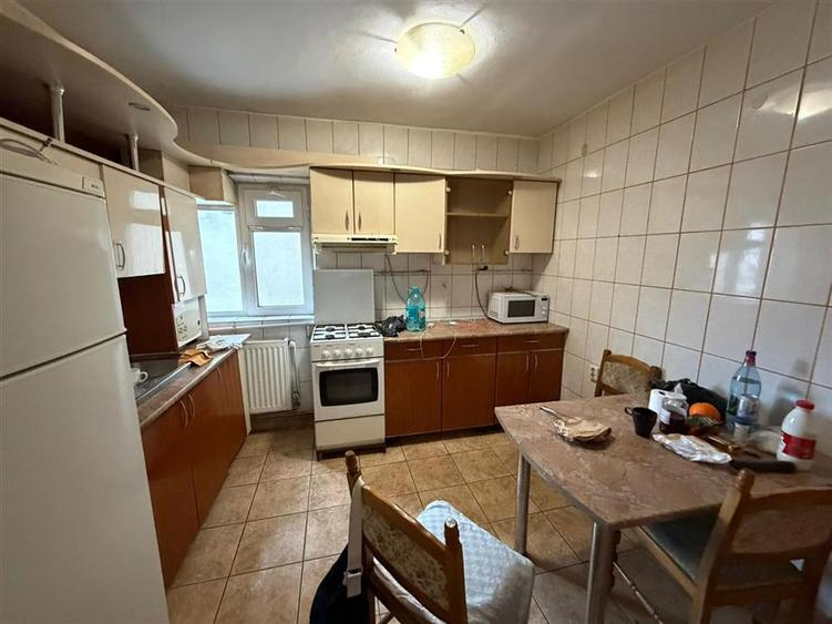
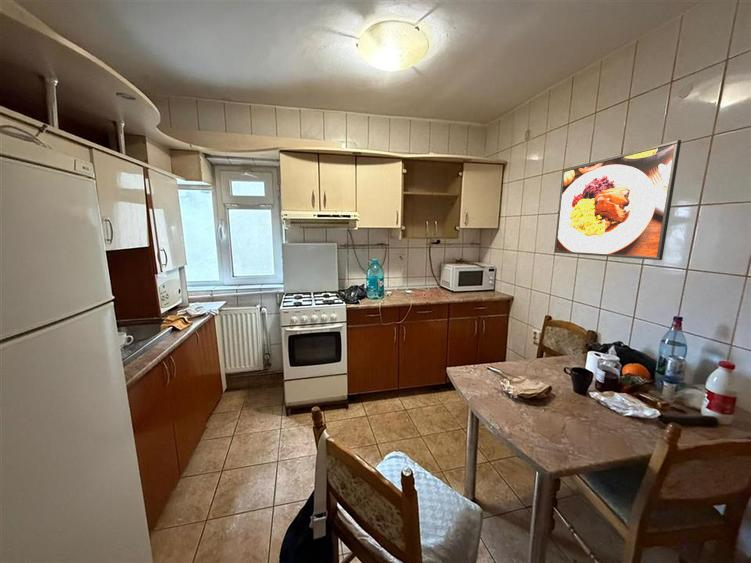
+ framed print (604, 208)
